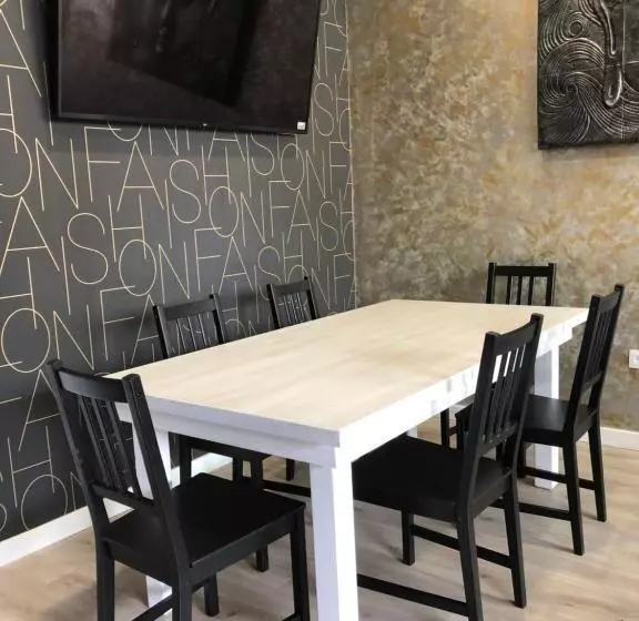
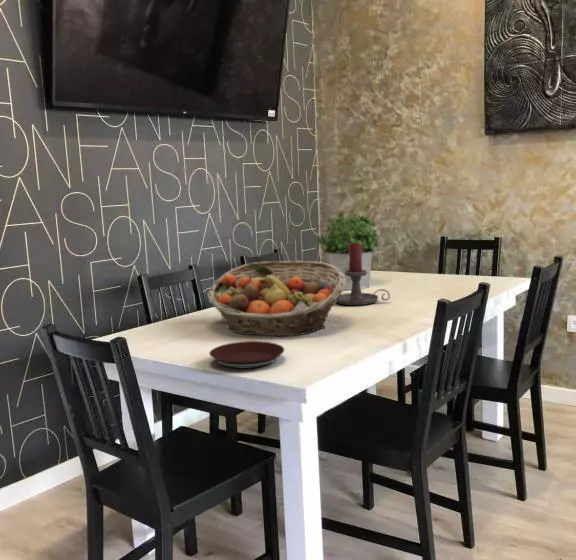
+ plate (247, 355)
+ candle holder (362, 272)
+ fruit basket (276, 296)
+ potted plant (348, 249)
